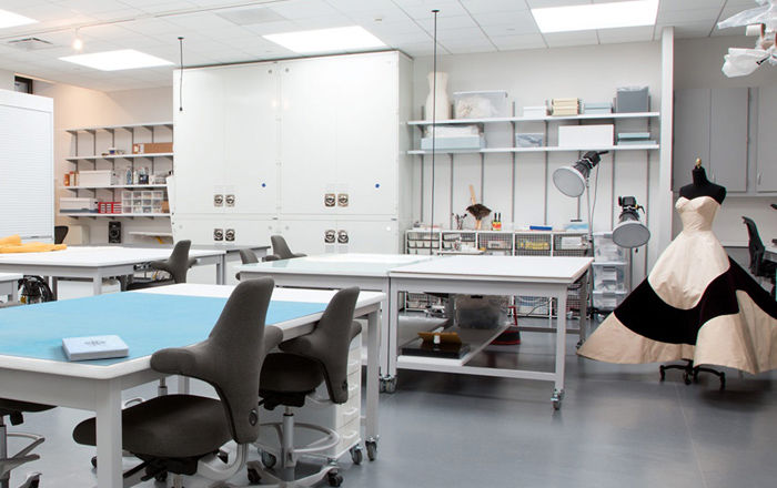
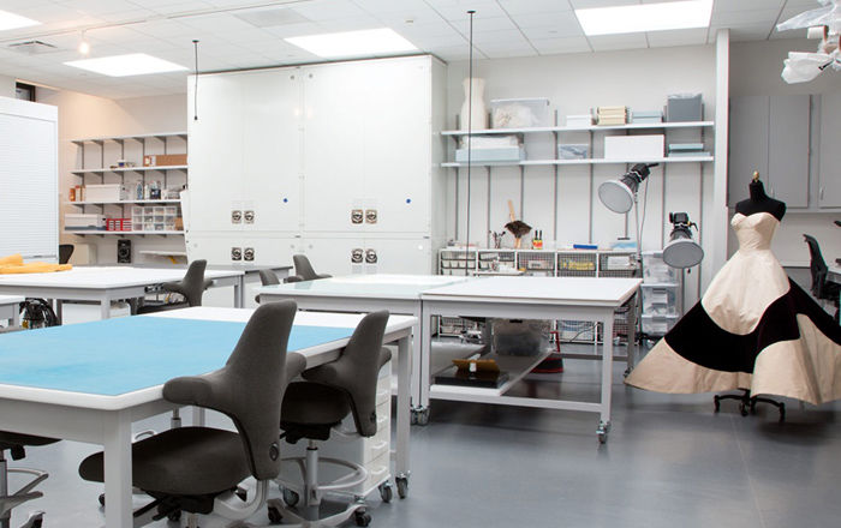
- notepad (94, 346)
